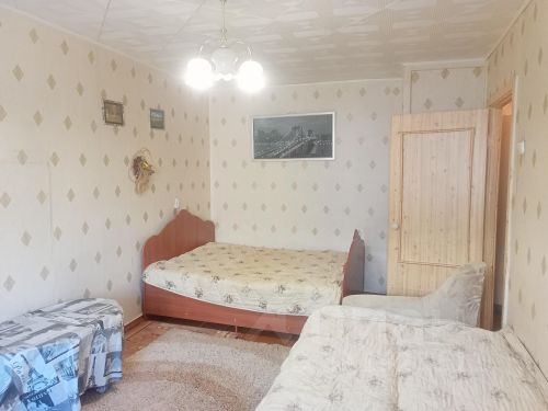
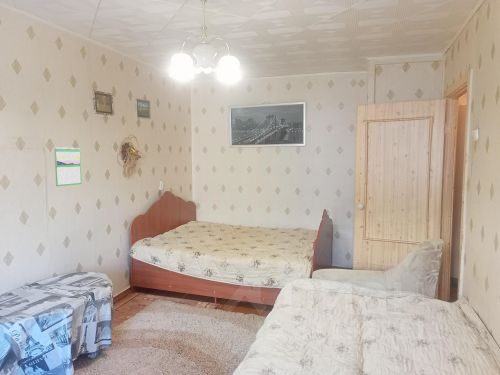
+ calendar (68, 166)
